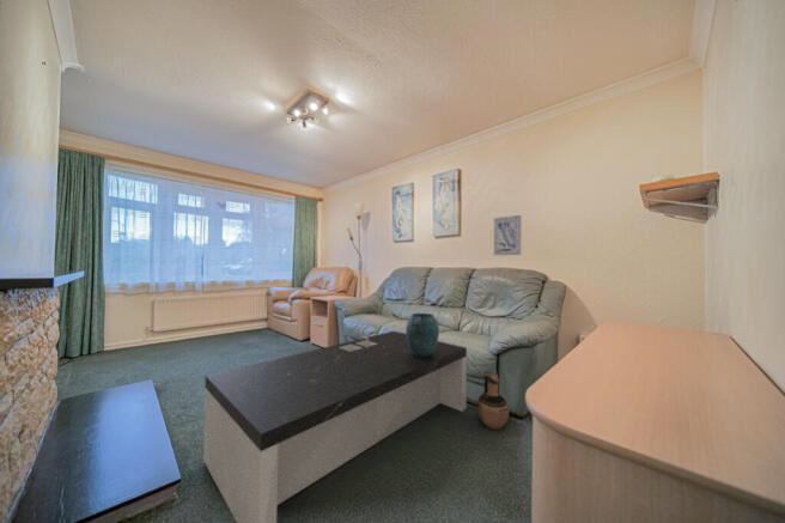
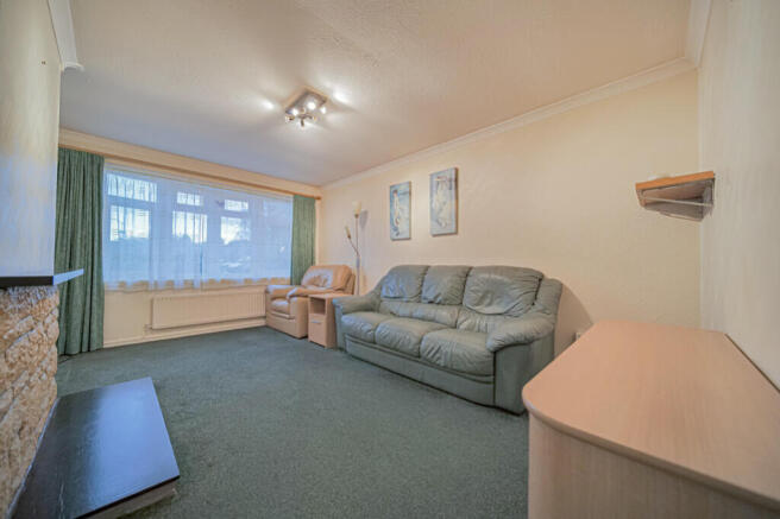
- vase (421, 334)
- coffee table (355, 388)
- ceramic jug (492, 400)
- wall art (506, 236)
